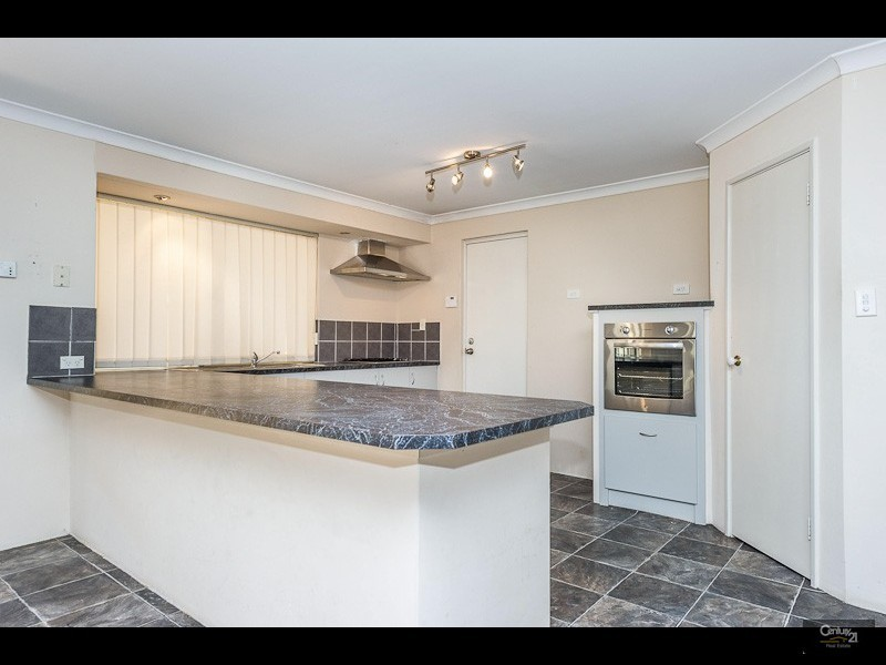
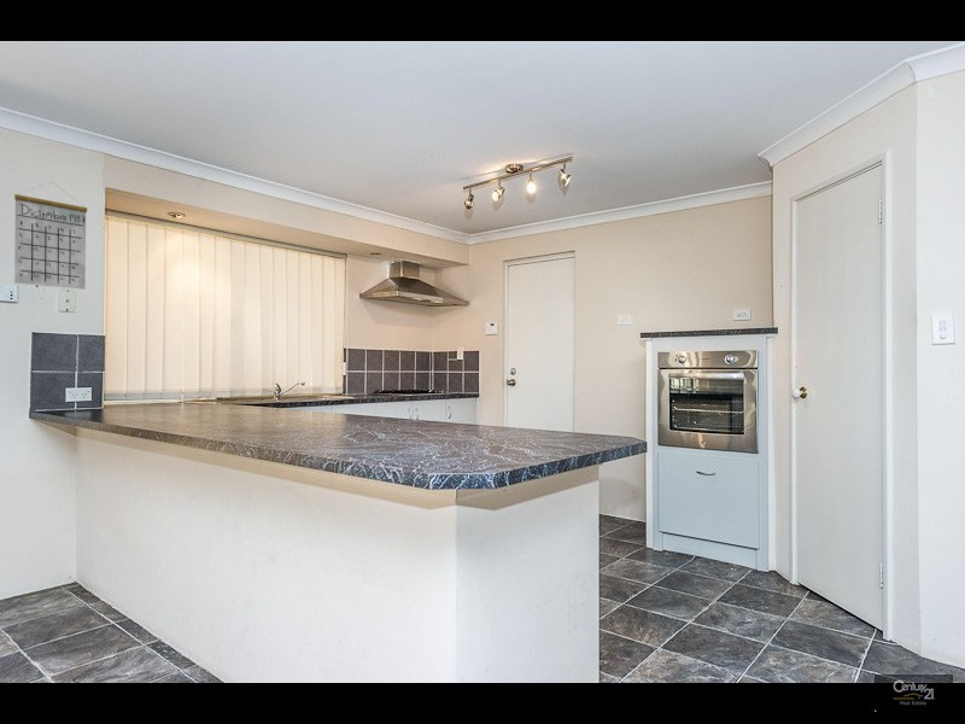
+ calendar (52, 233)
